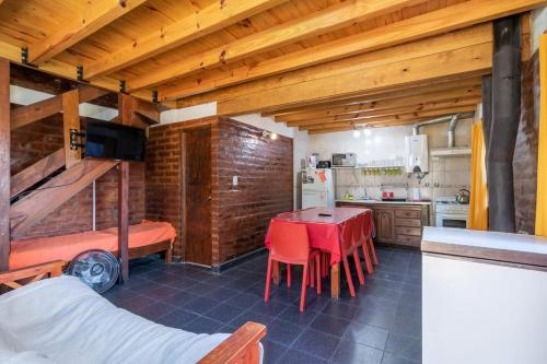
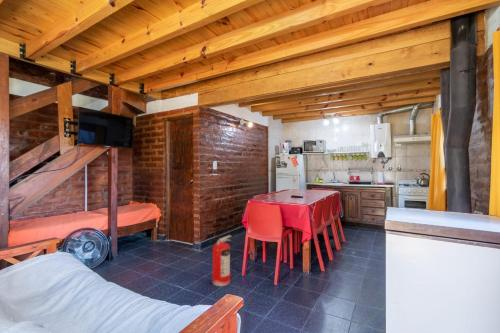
+ fire extinguisher (220, 258)
